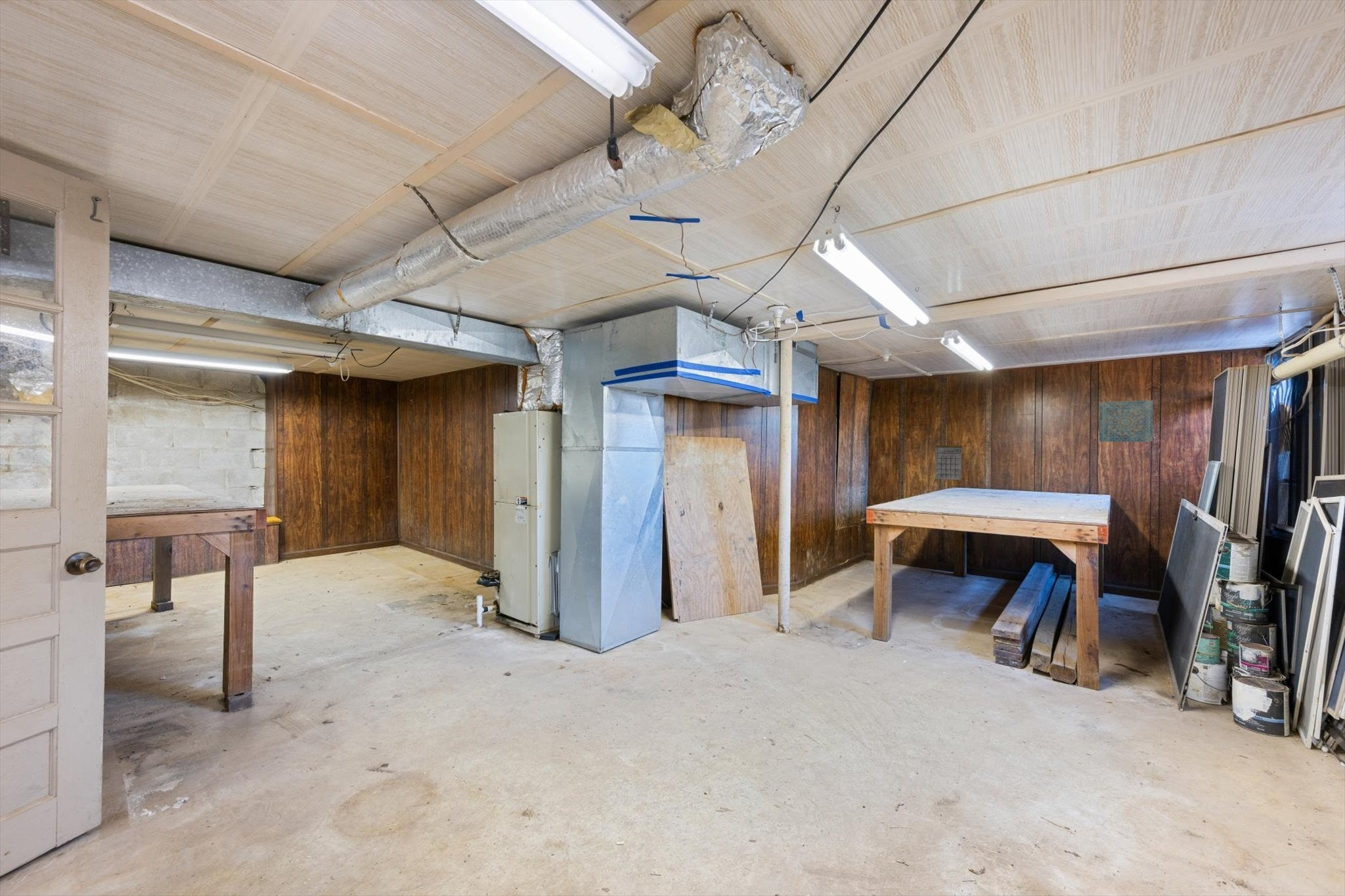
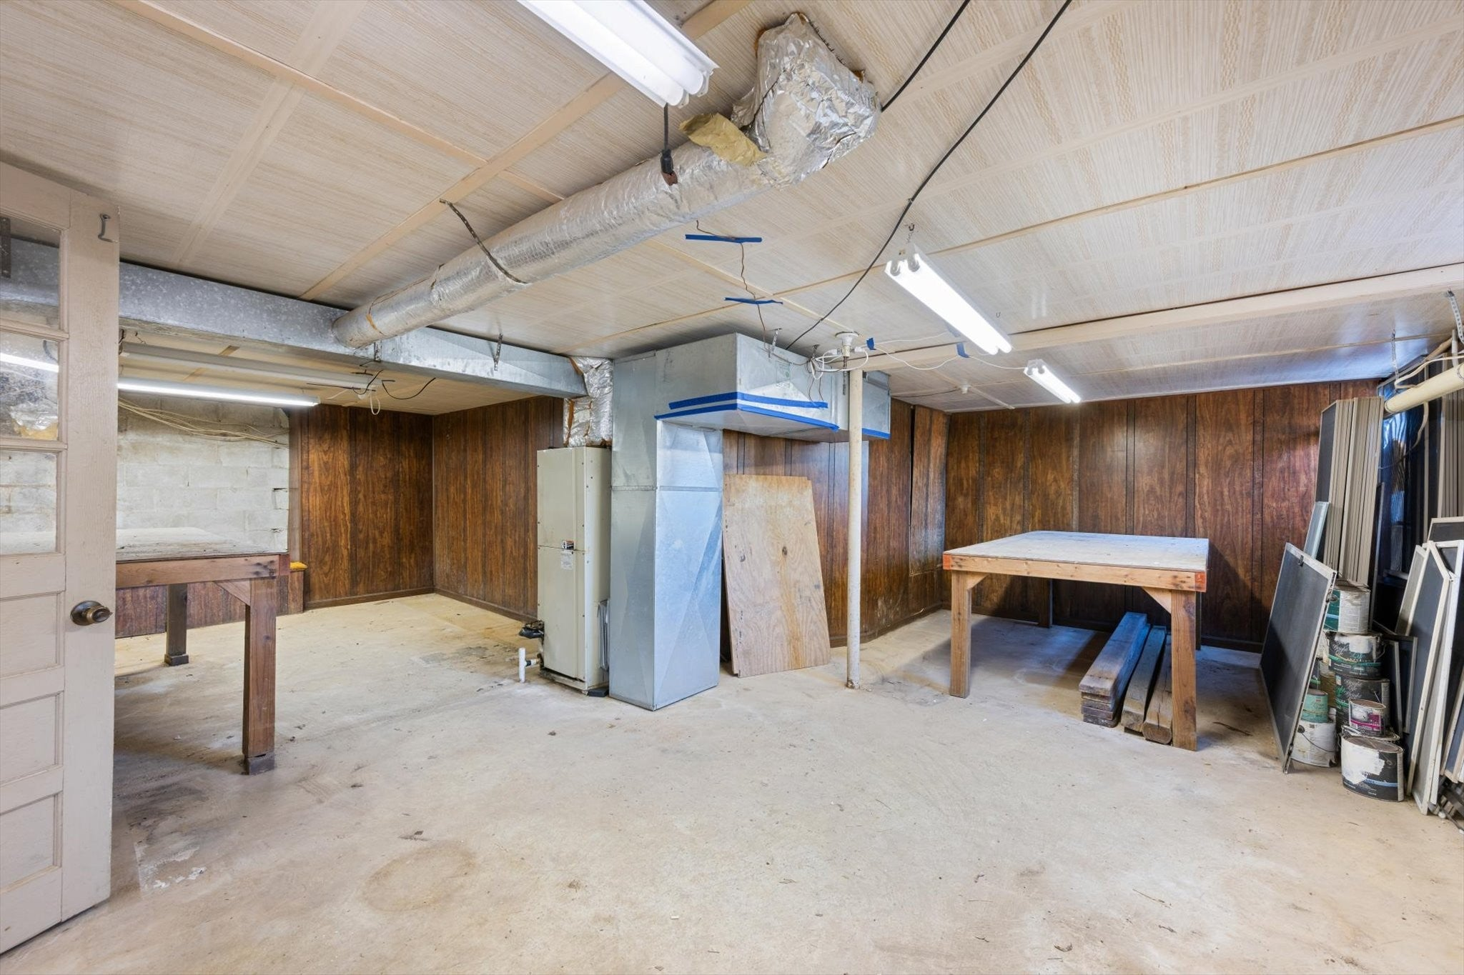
- wall art (1125, 421)
- calendar (948, 458)
